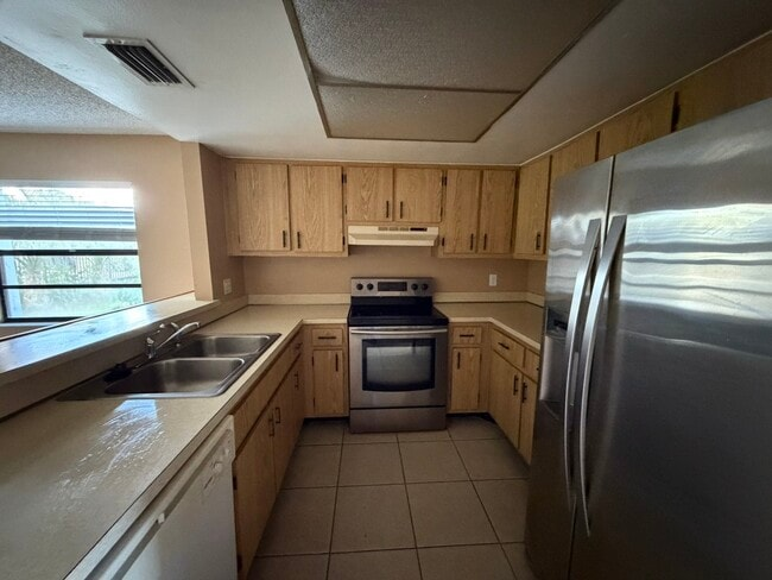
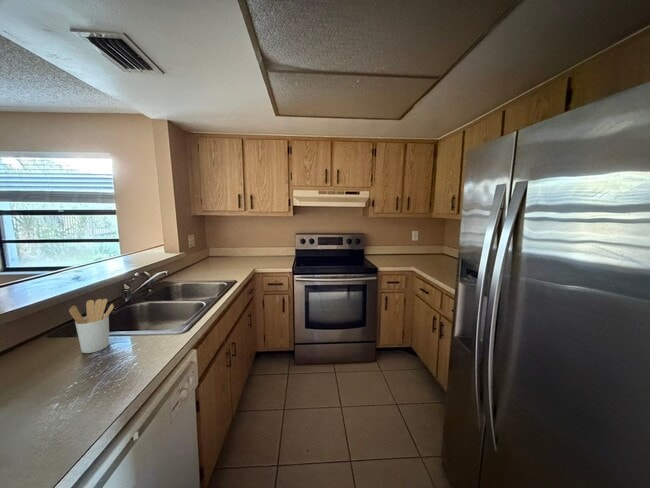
+ utensil holder (95, 323)
